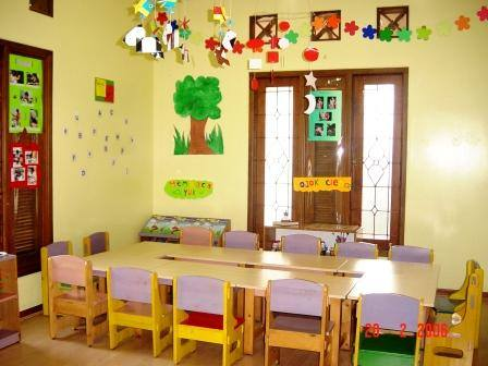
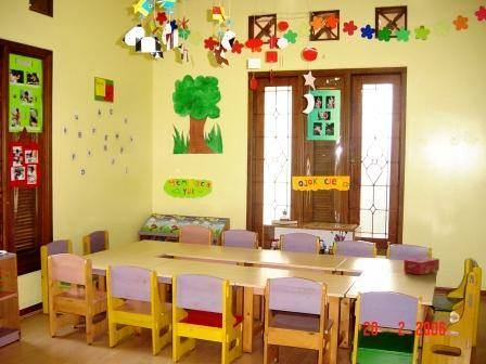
+ tissue box (421, 264)
